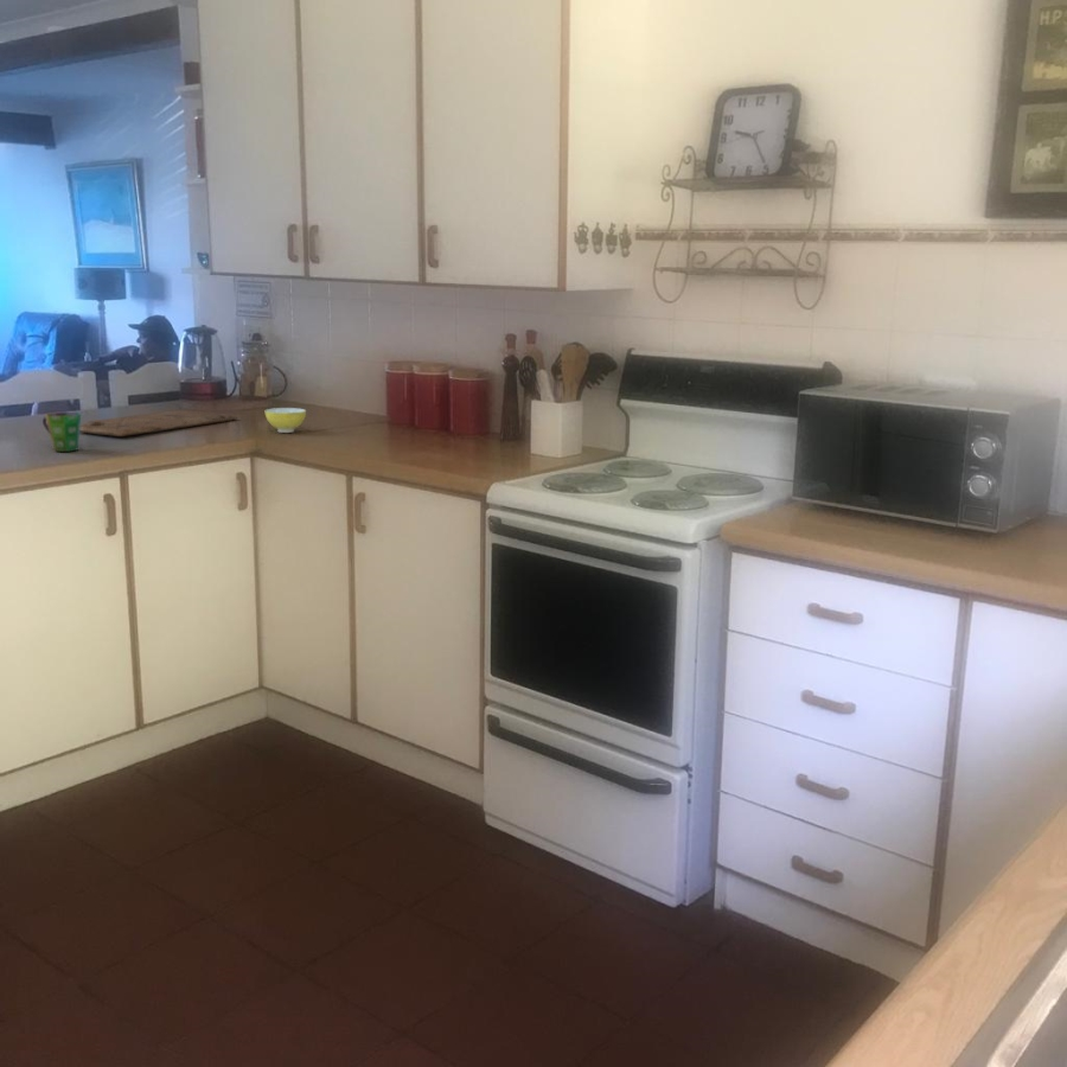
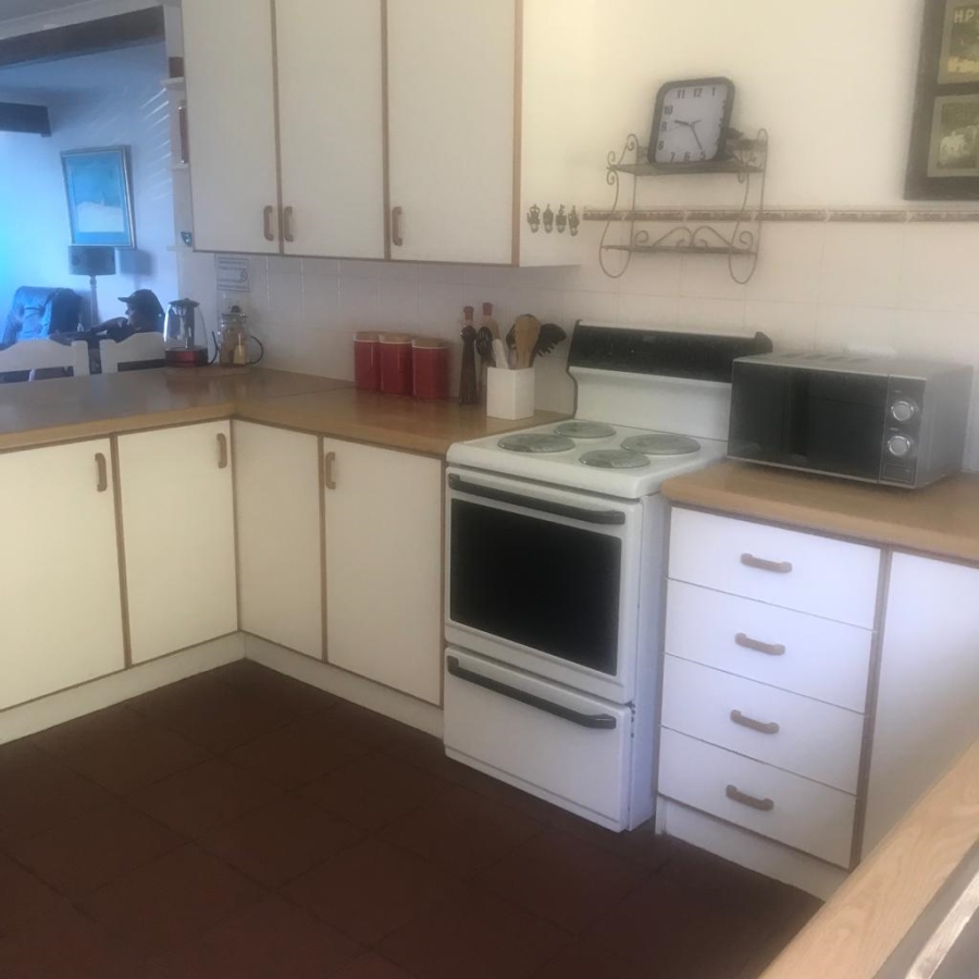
- bowl (286, 421)
- cup (60, 432)
- cutting board (152, 422)
